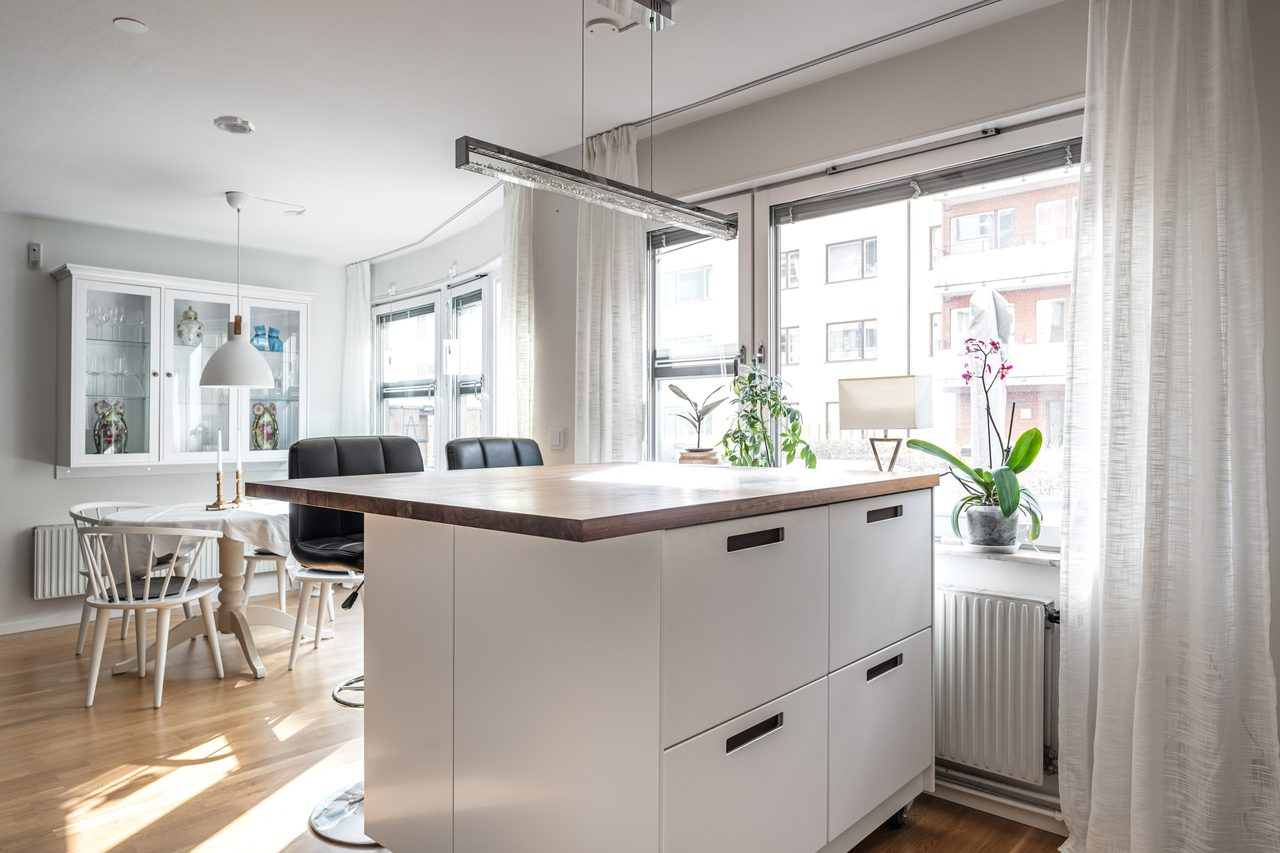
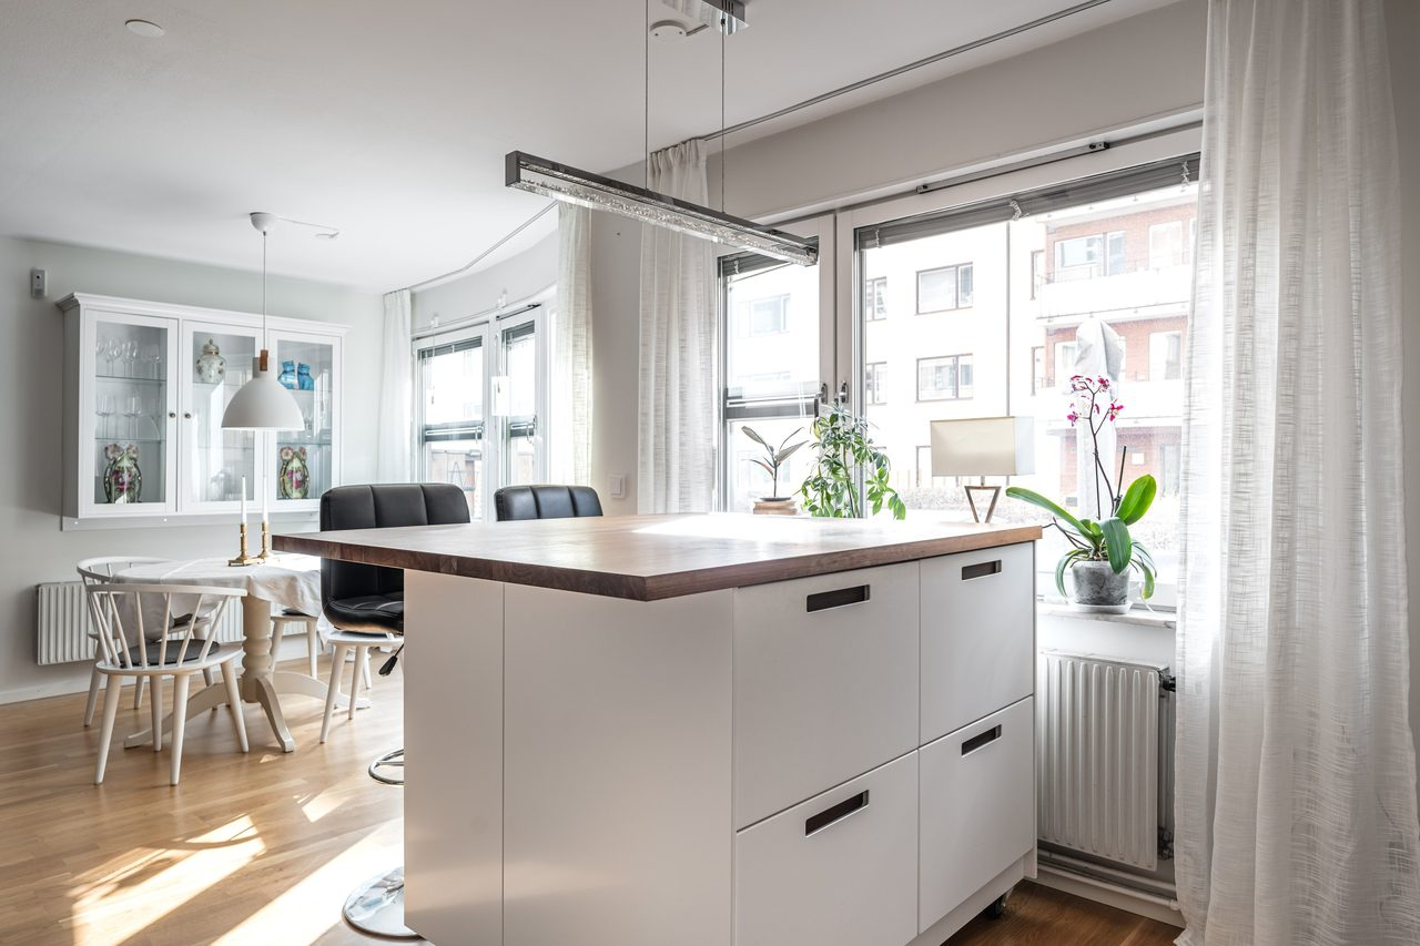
- smoke detector (234, 122)
